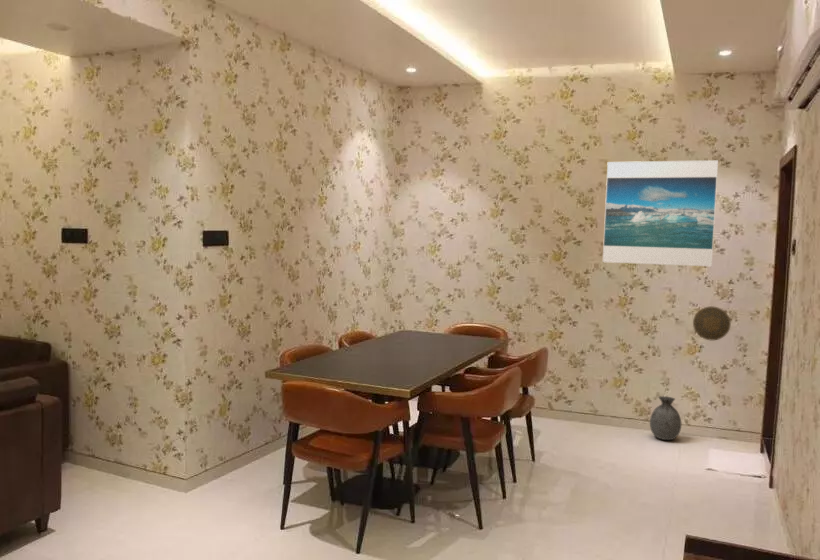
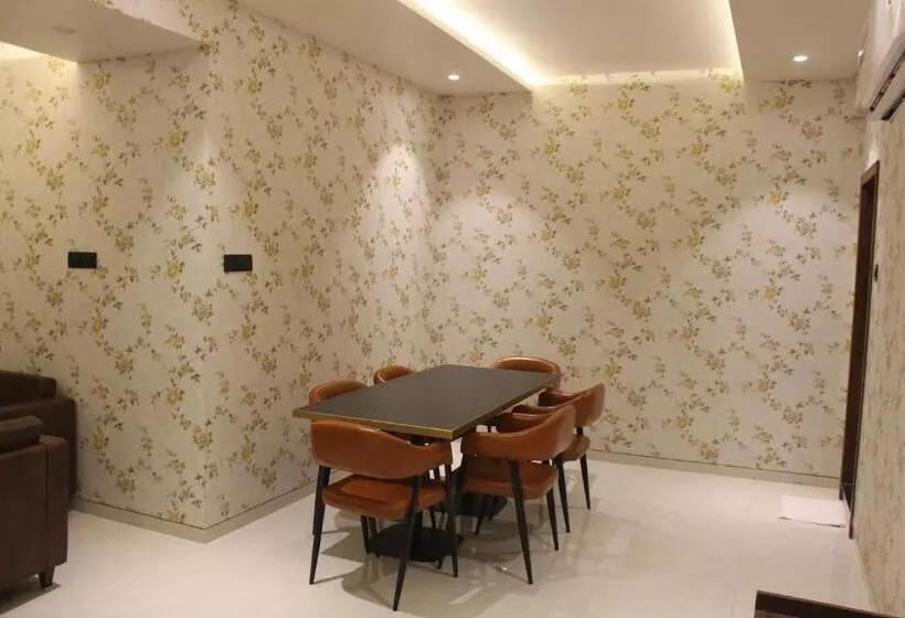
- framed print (658, 213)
- decorative plate (711, 323)
- vase (665, 418)
